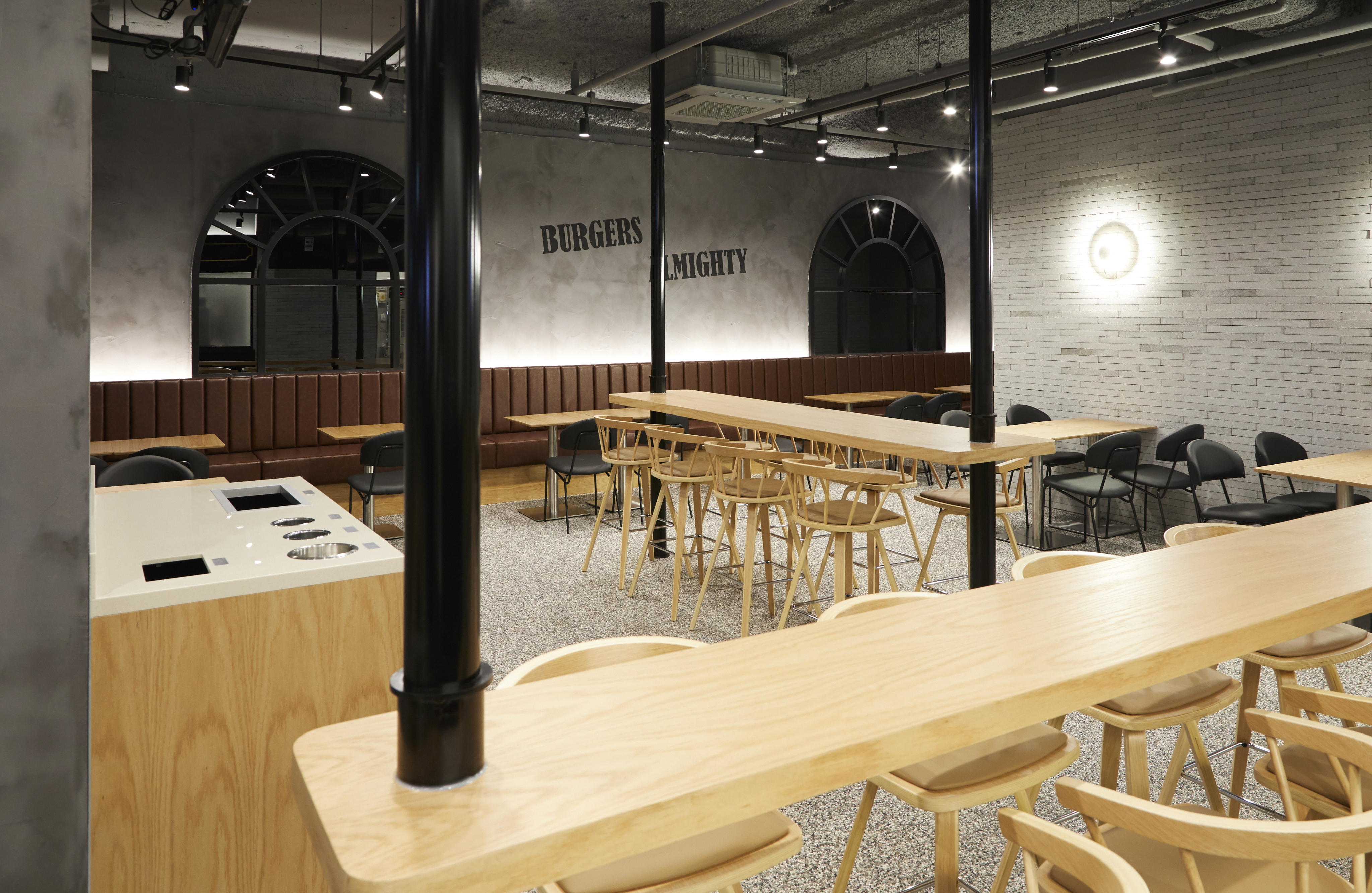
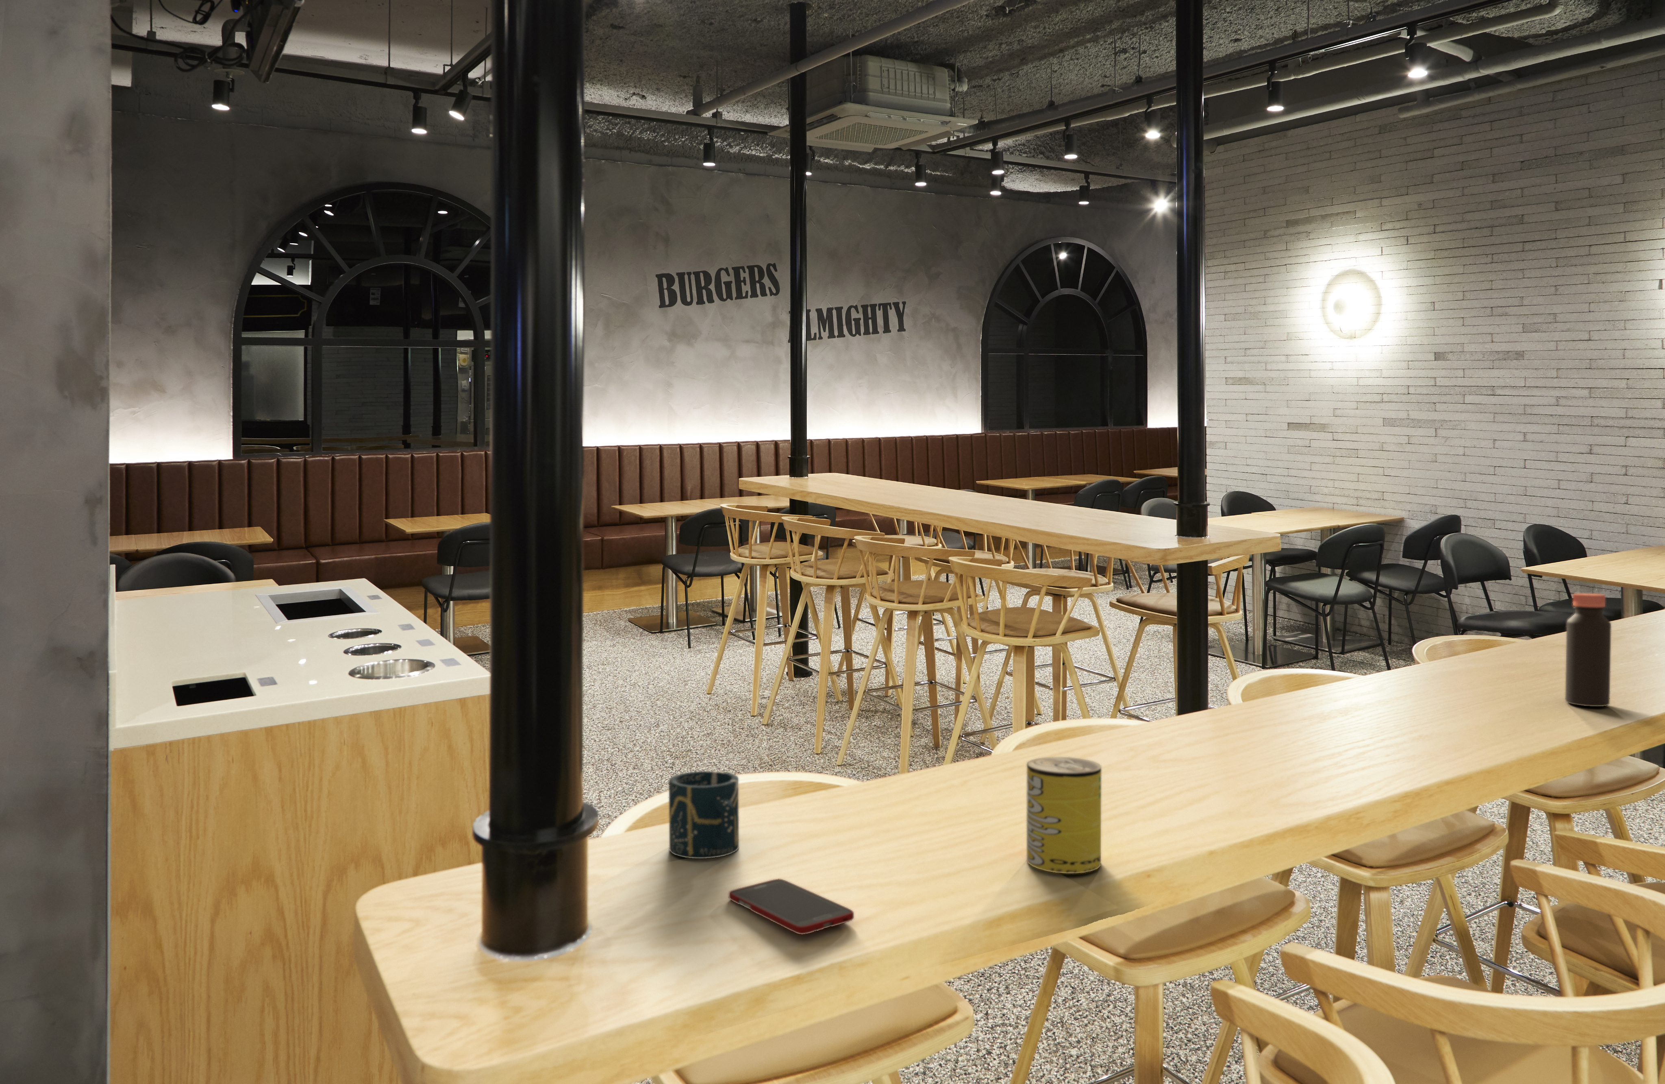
+ beverage can (1063, 813)
+ cell phone (789, 906)
+ cup (709, 816)
+ bottle (1587, 648)
